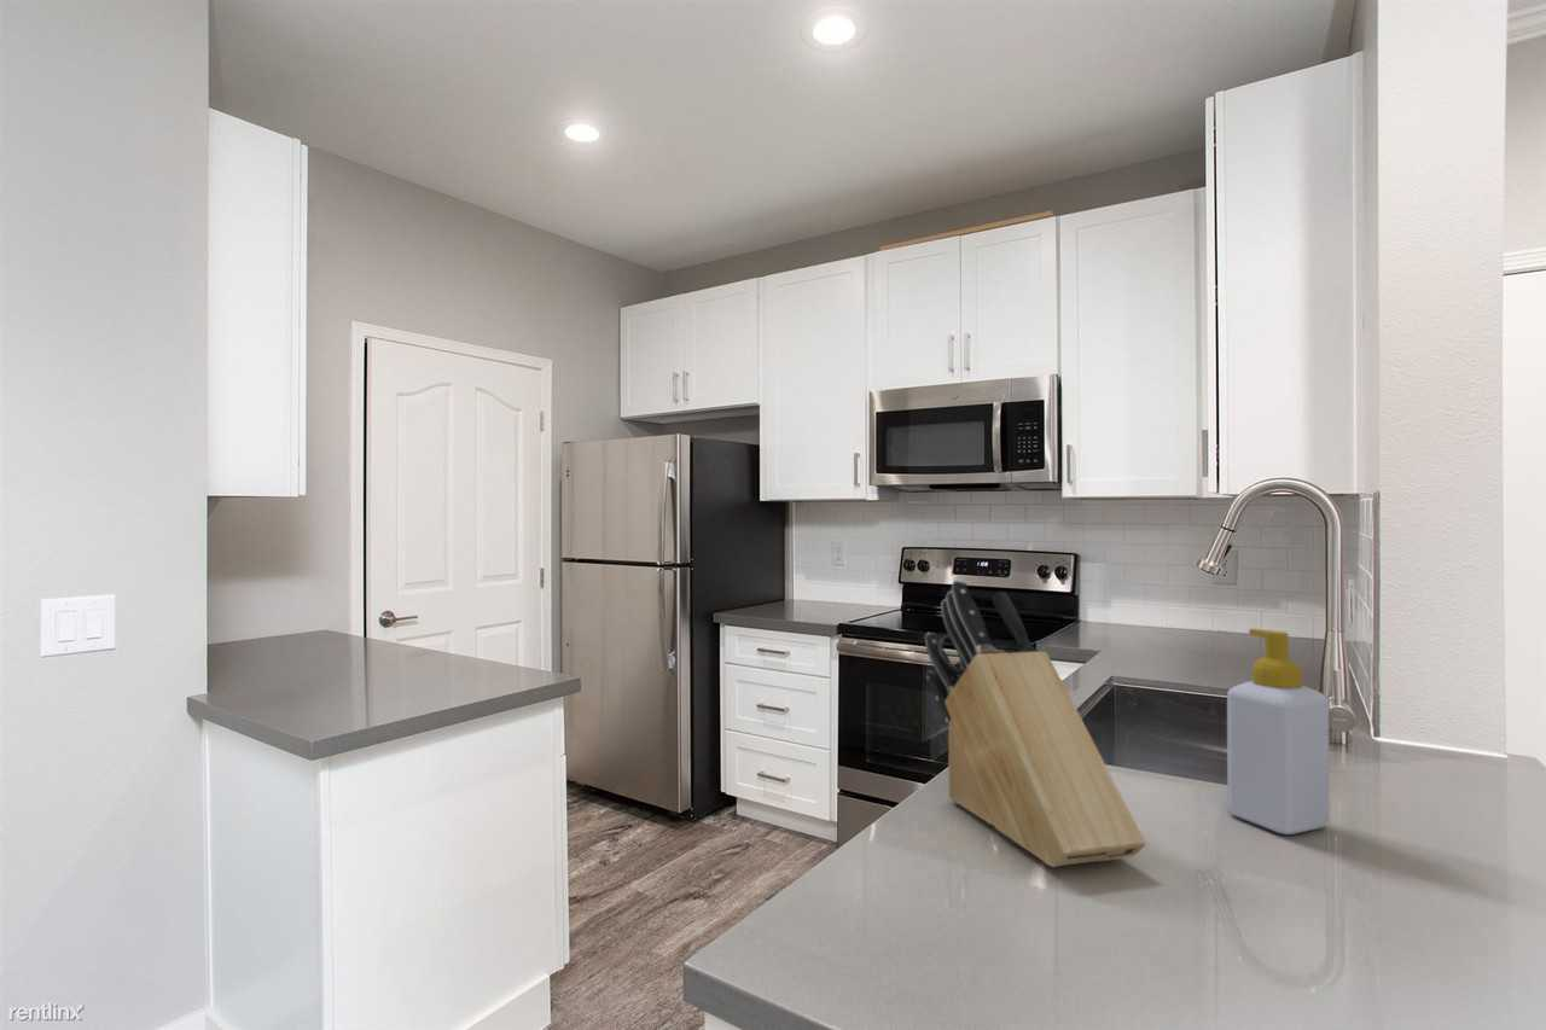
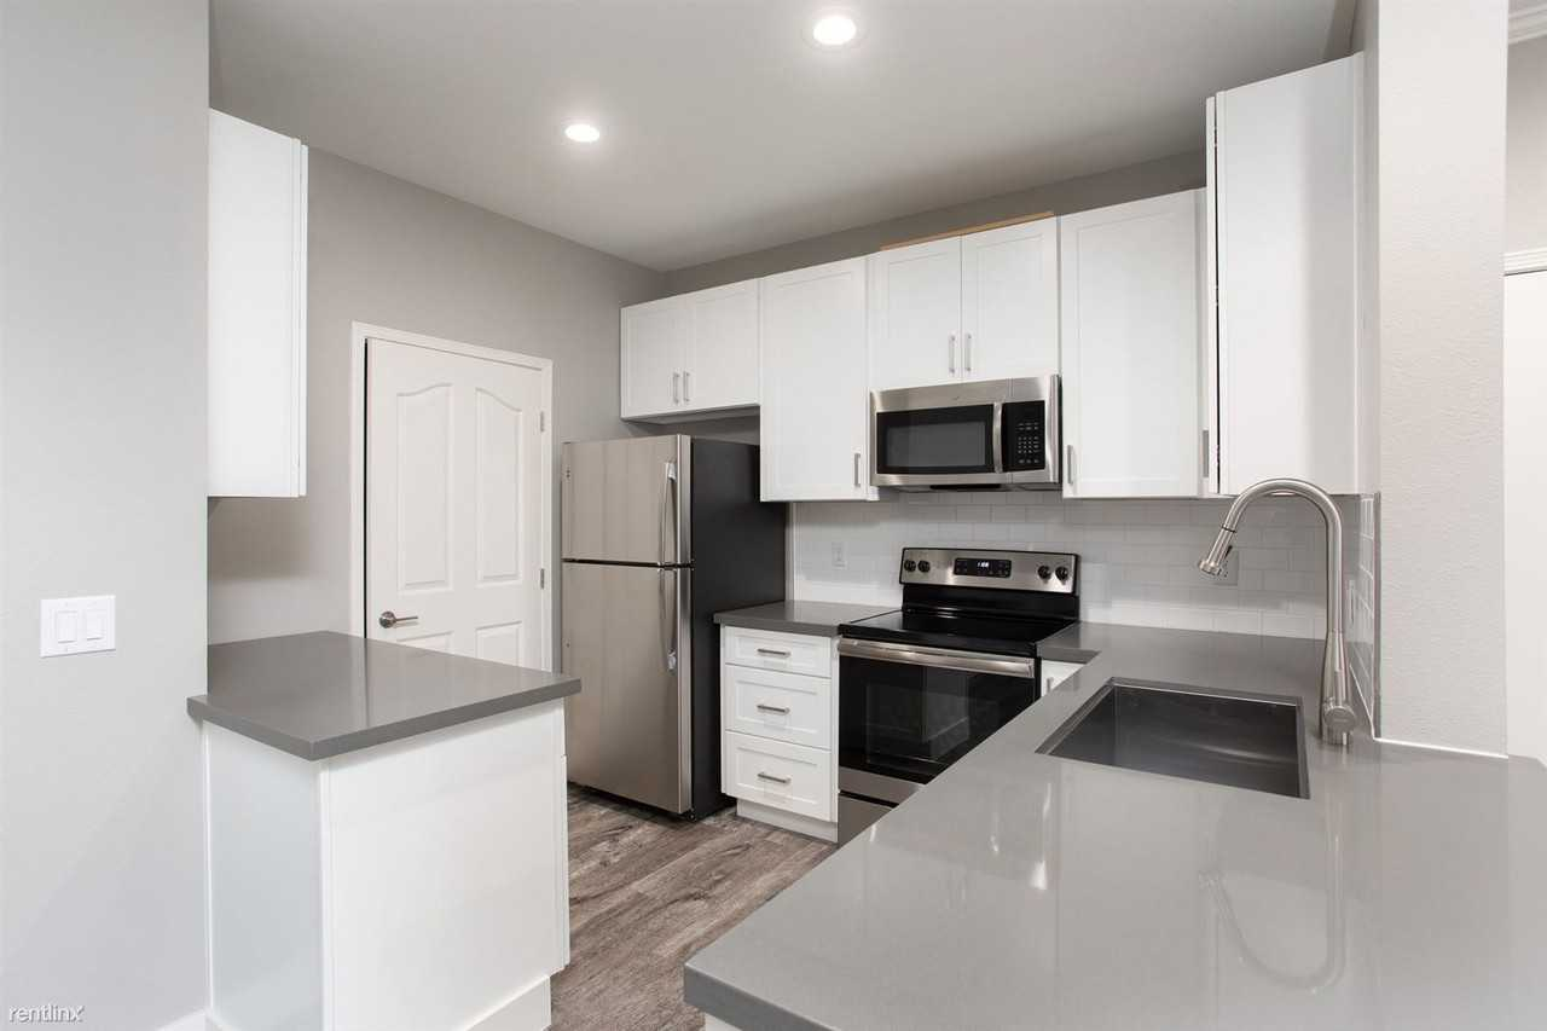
- soap bottle (1277, 726)
- knife block (1016, 702)
